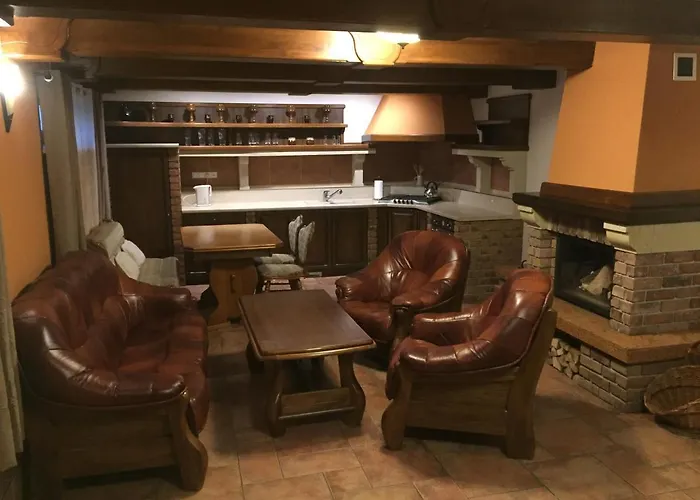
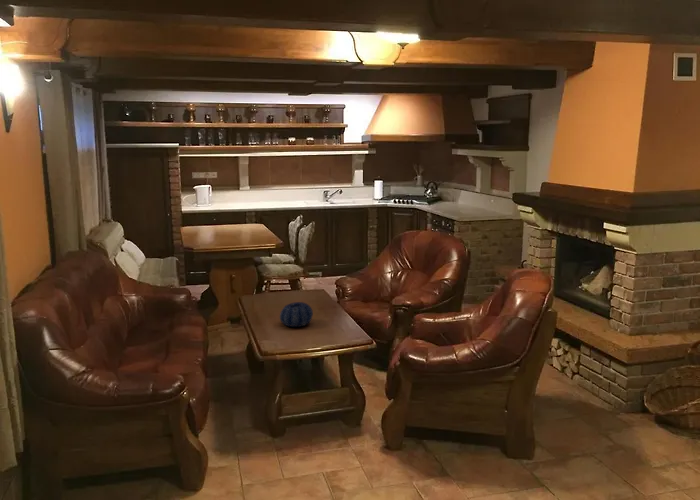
+ decorative bowl (296, 314)
